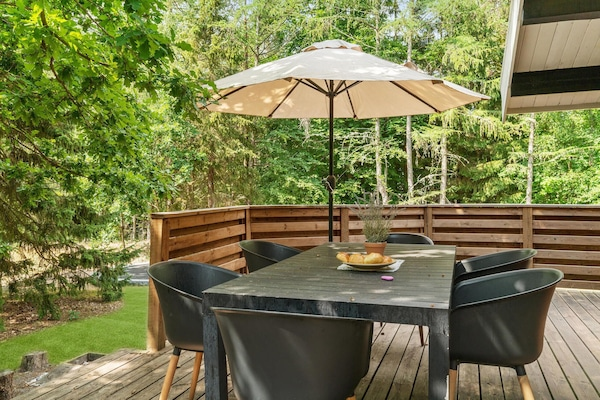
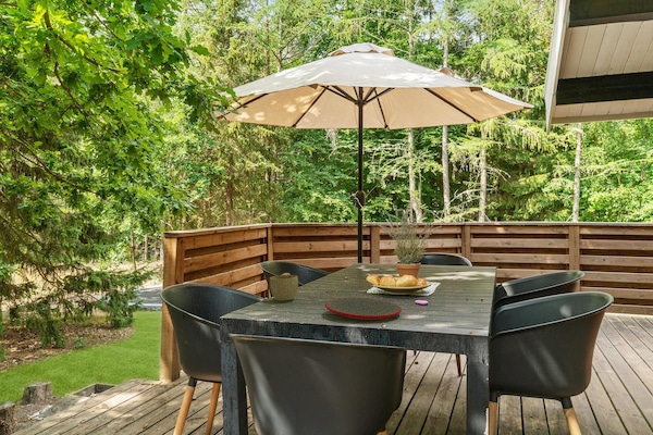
+ plate (362, 308)
+ cup (285, 286)
